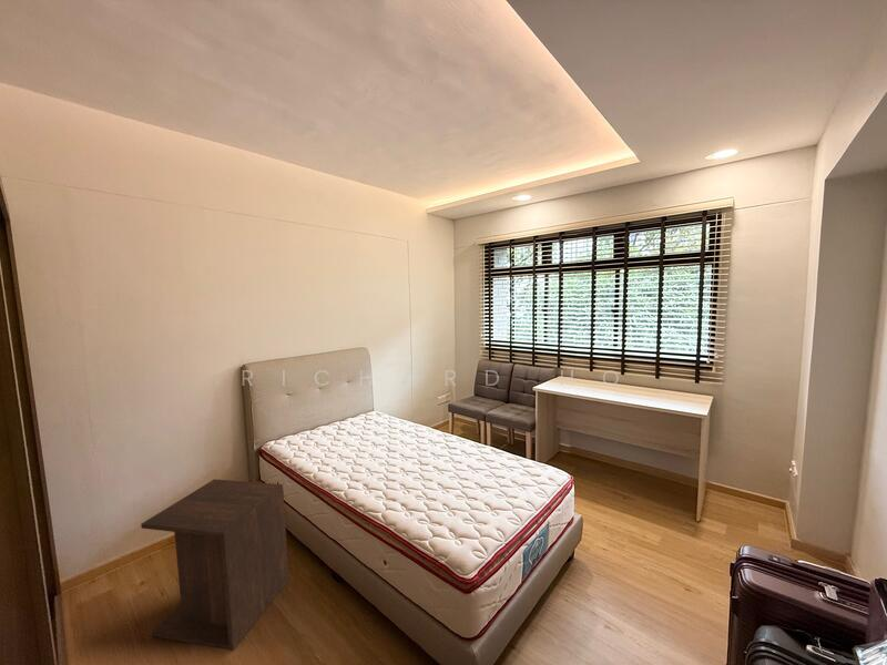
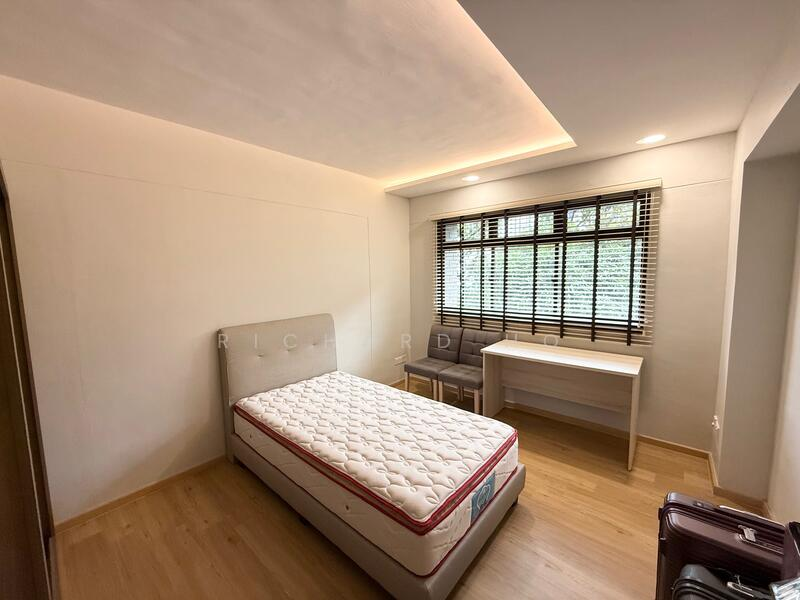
- nightstand (222, 554)
